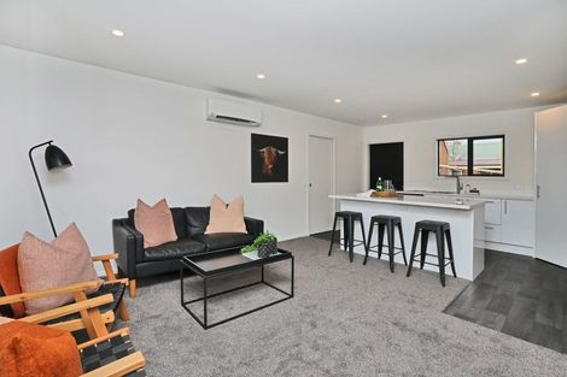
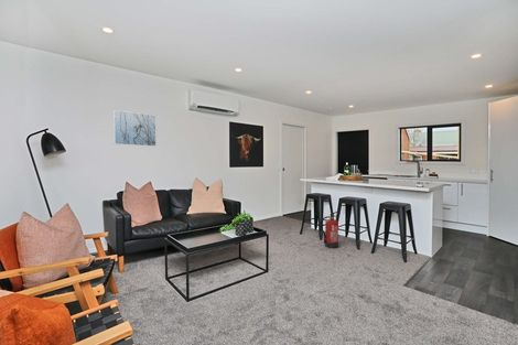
+ fire extinguisher (330, 228)
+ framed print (136, 129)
